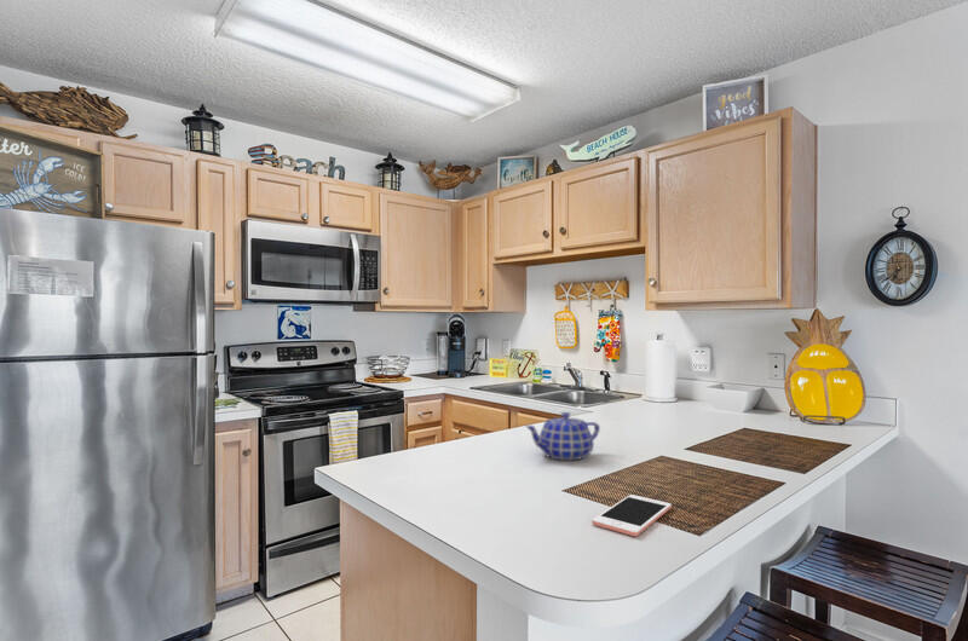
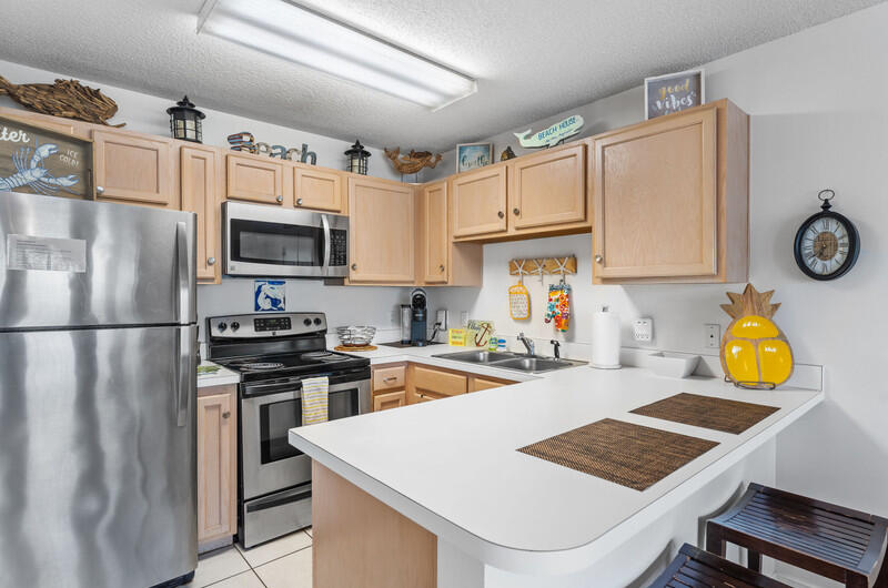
- cell phone (633, 513)
- teapot (563, 434)
